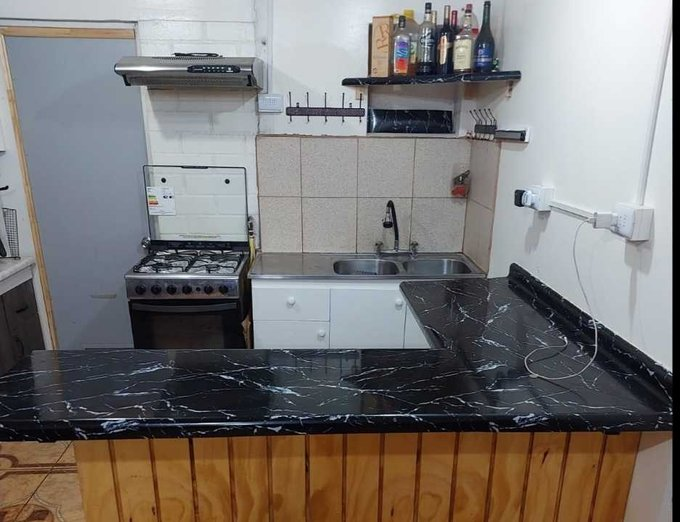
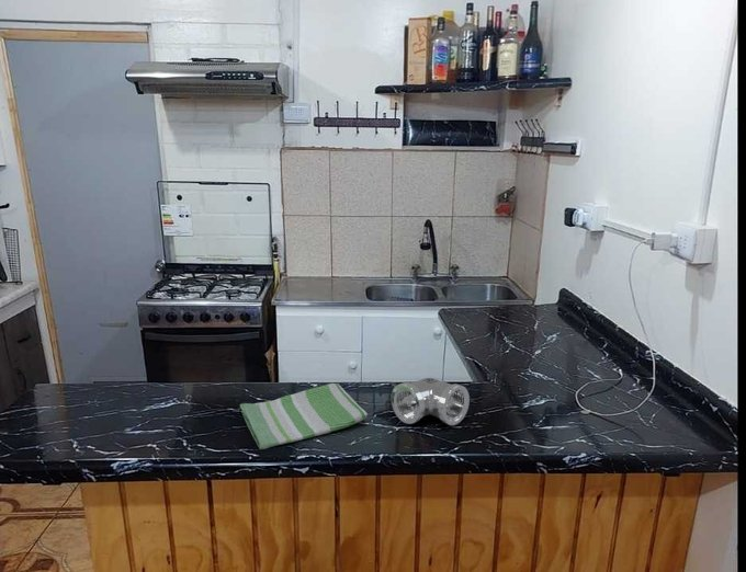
+ pipe fitting (430, 398)
+ dish towel (303, 412)
